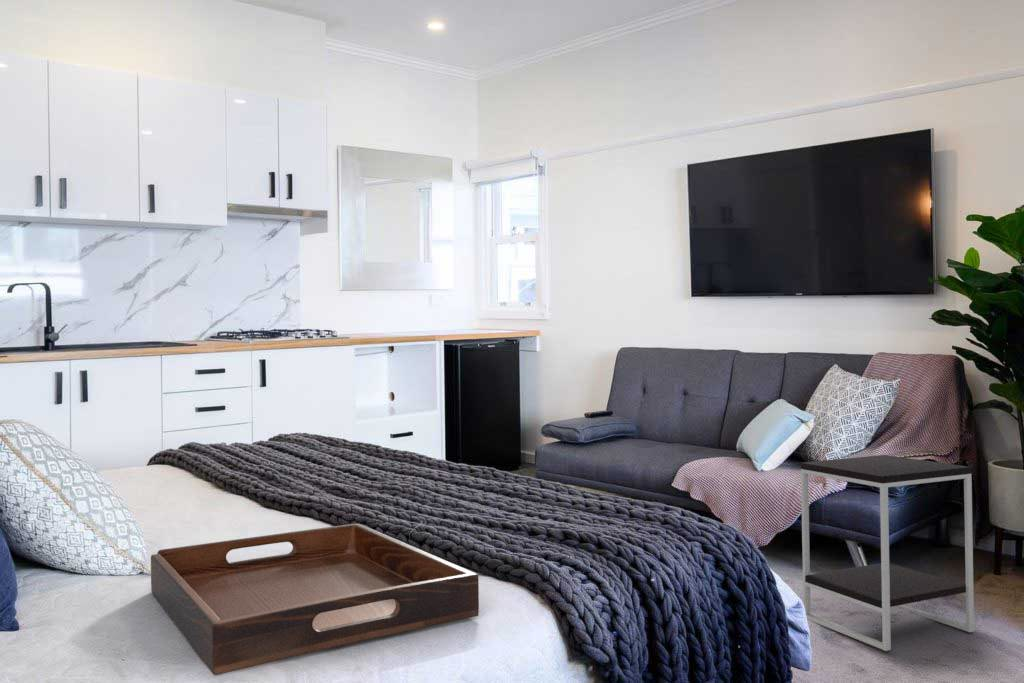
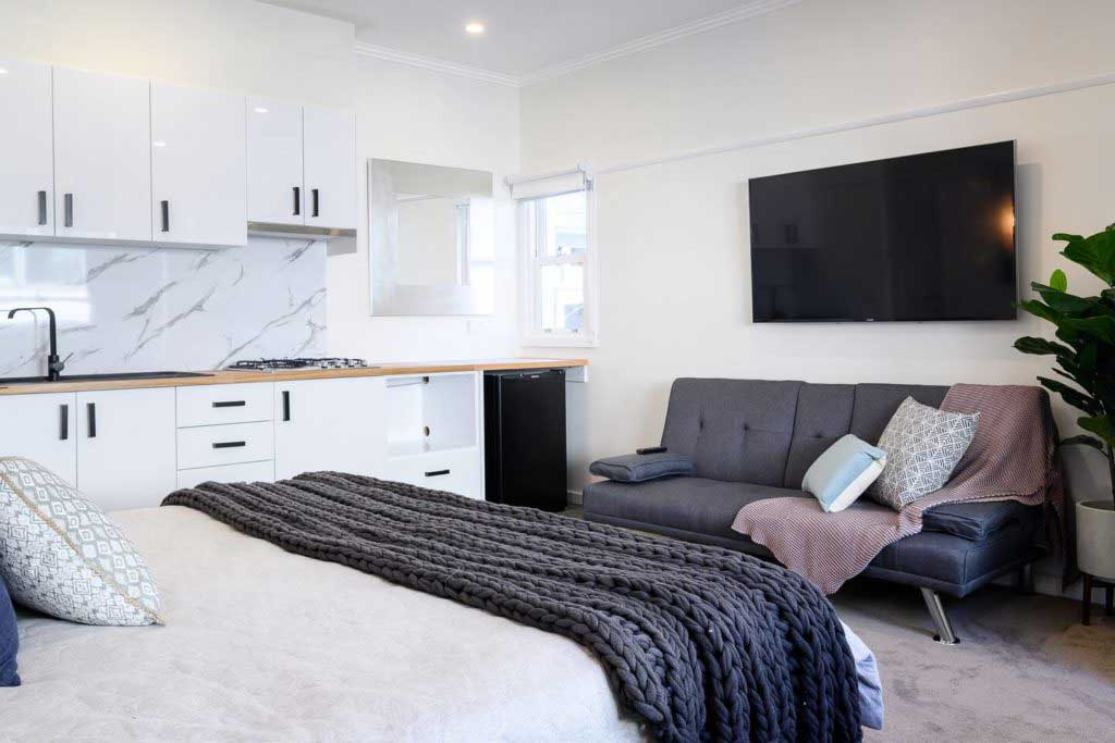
- serving tray (302, 581)
- side table (885, 544)
